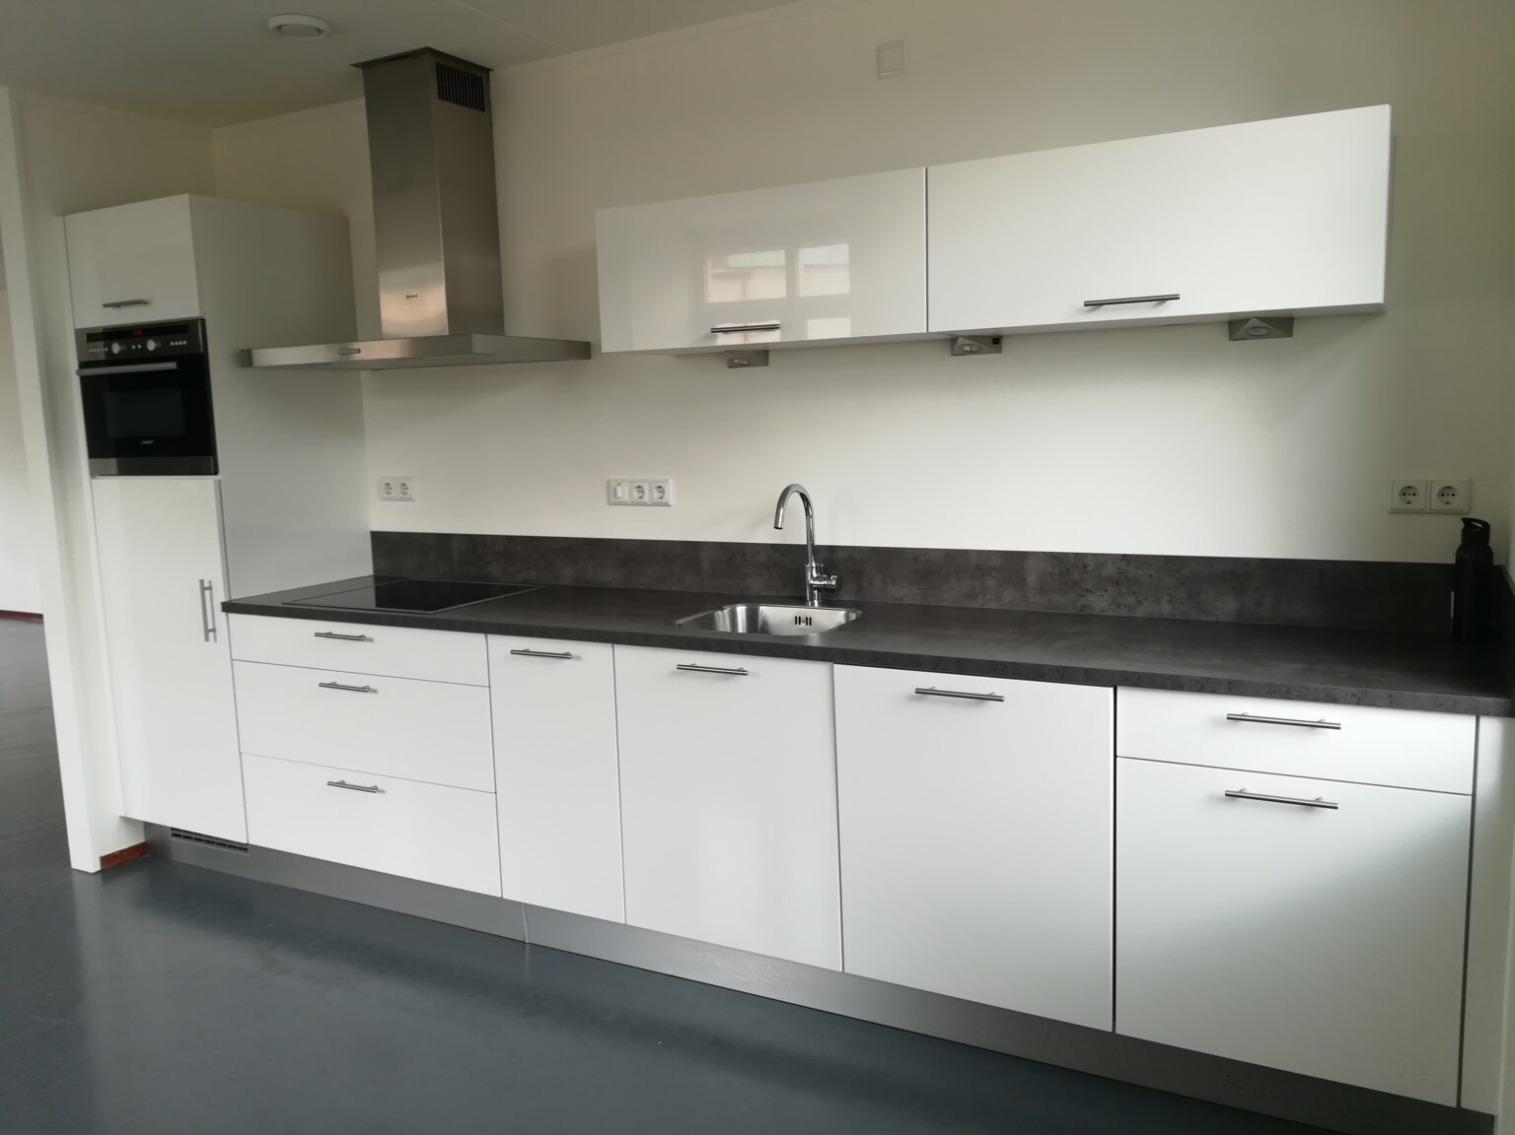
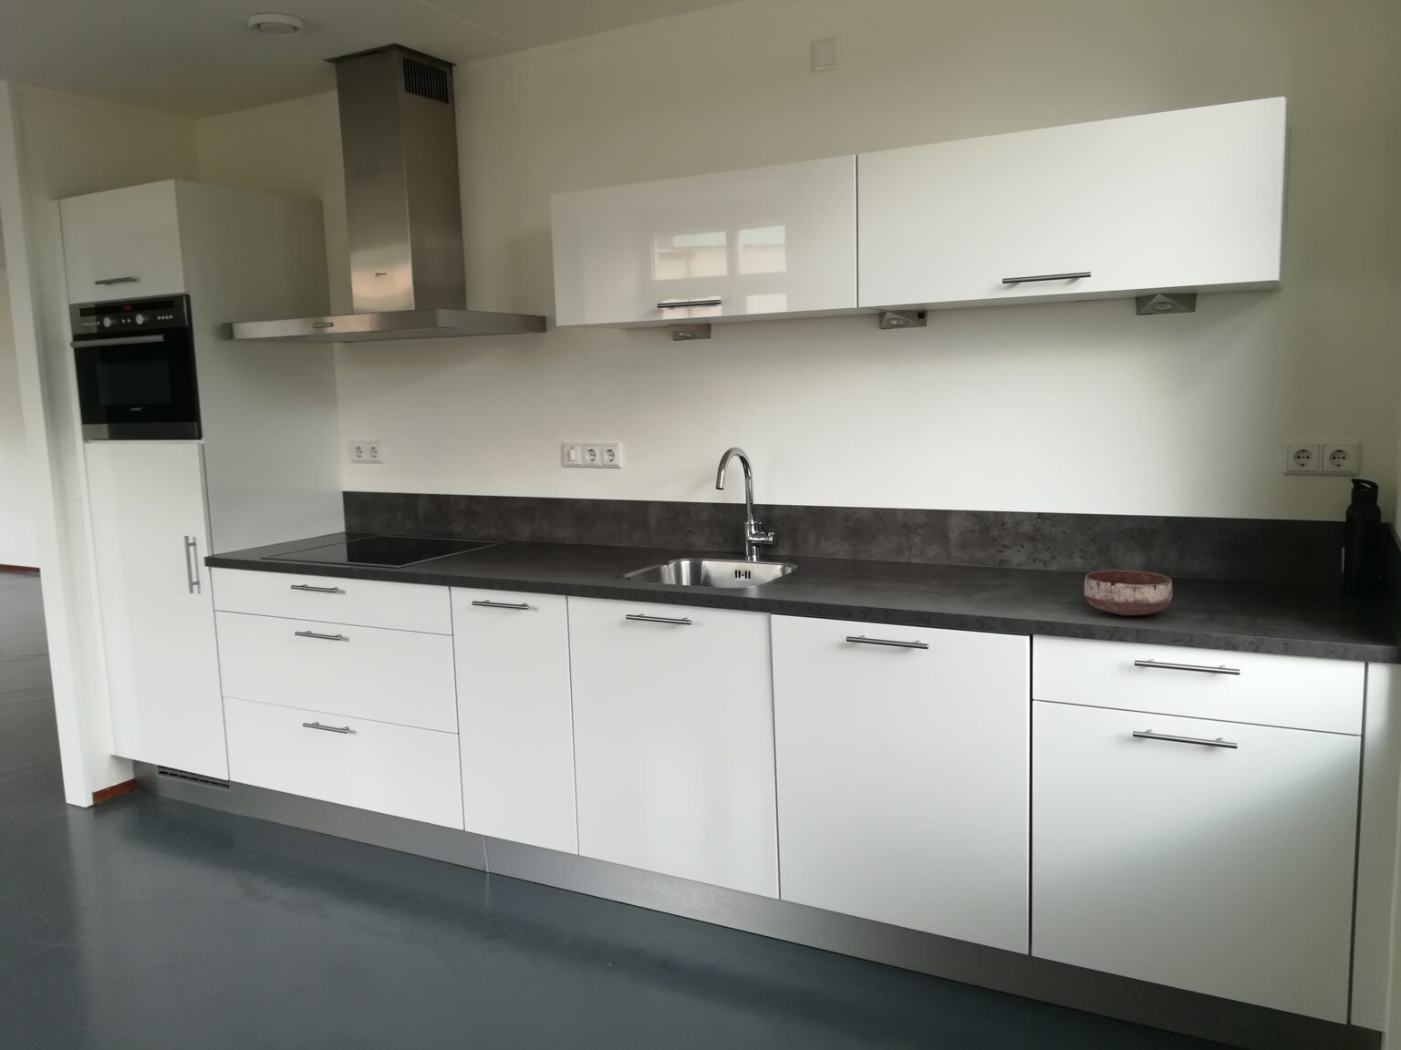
+ bowl (1127, 596)
